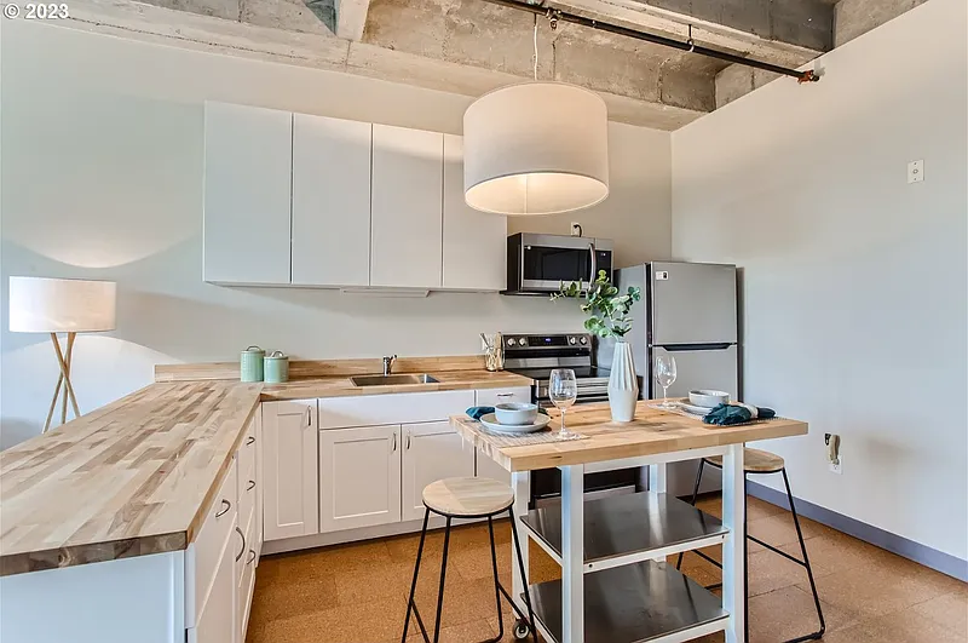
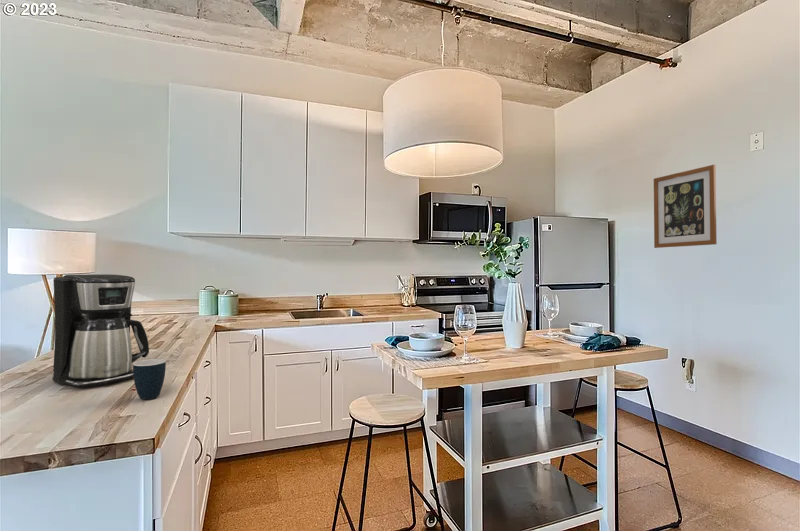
+ wall art (682, 209)
+ mug (147, 378)
+ coffee maker (102, 324)
